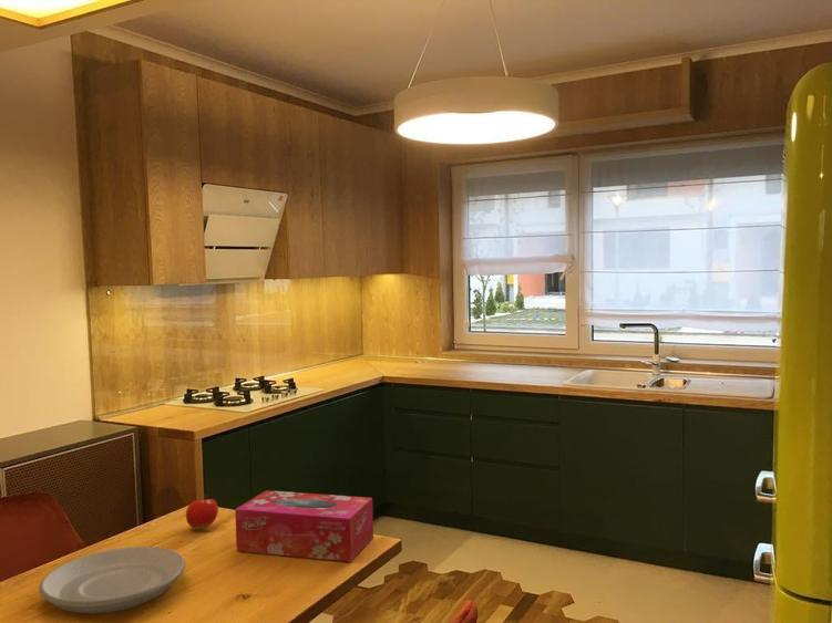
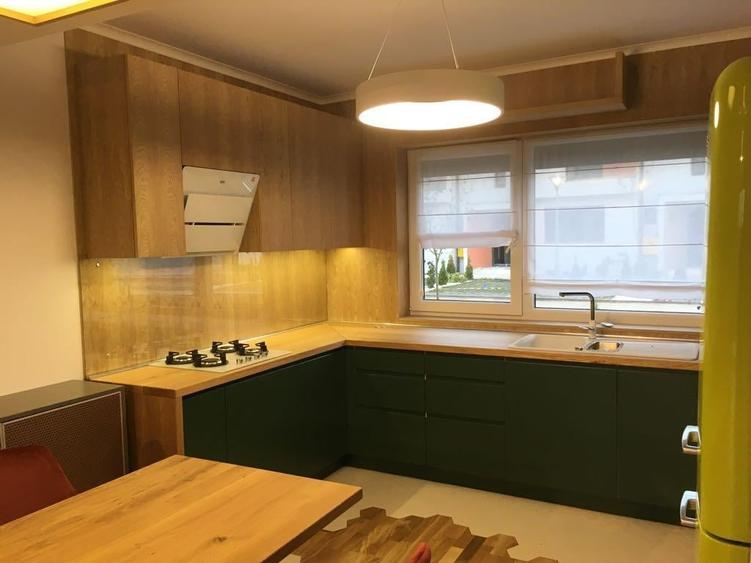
- tissue box (305, 523)
- fruit (201, 511)
- plate (115, 581)
